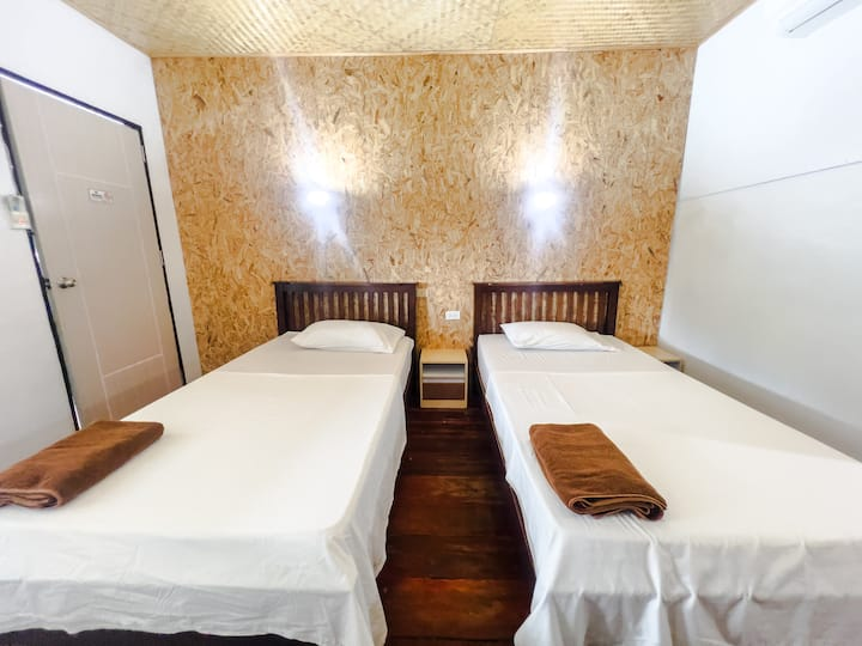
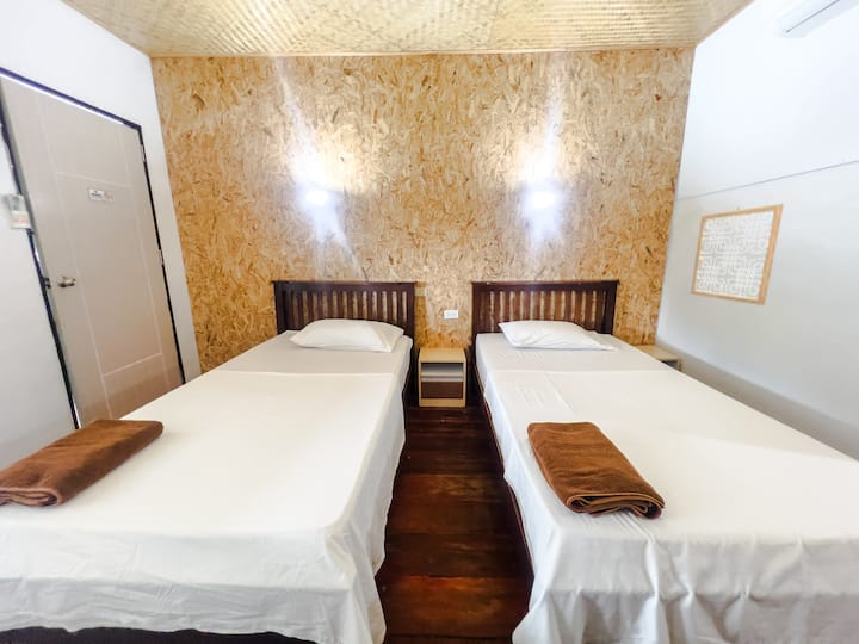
+ wall art (730, 253)
